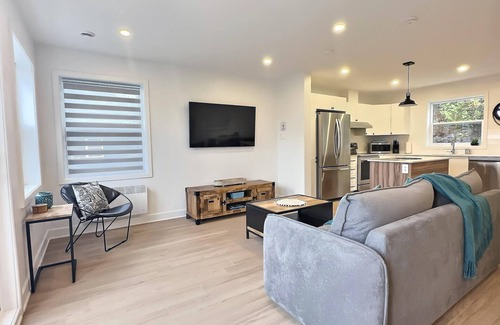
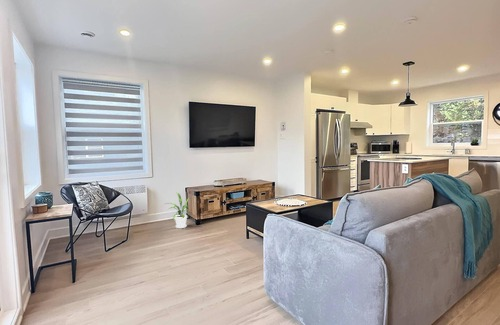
+ house plant (179, 210)
